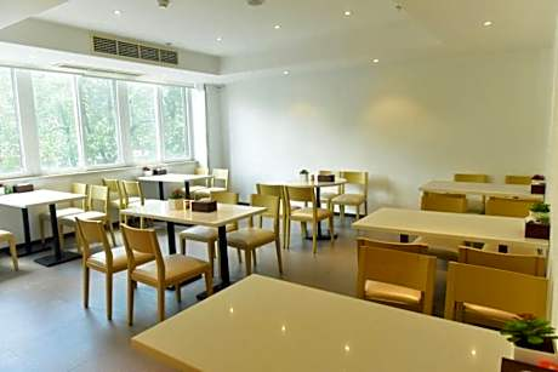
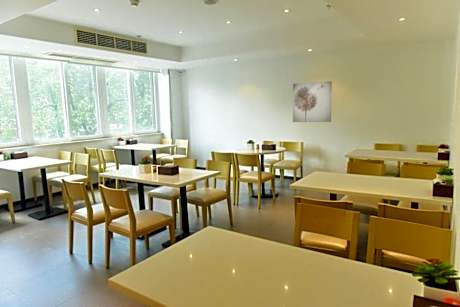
+ wall art (311, 102)
